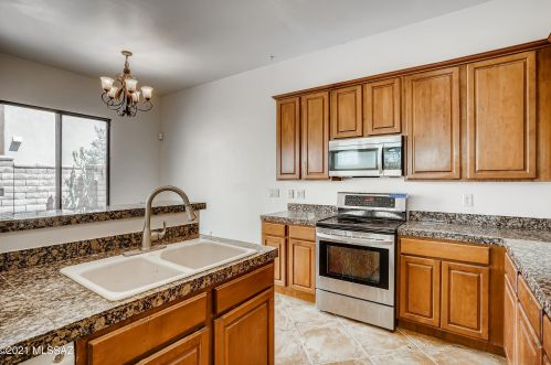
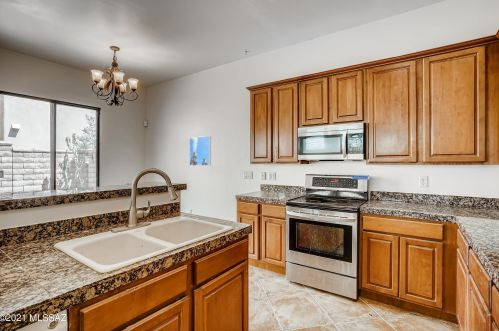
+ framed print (199, 151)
